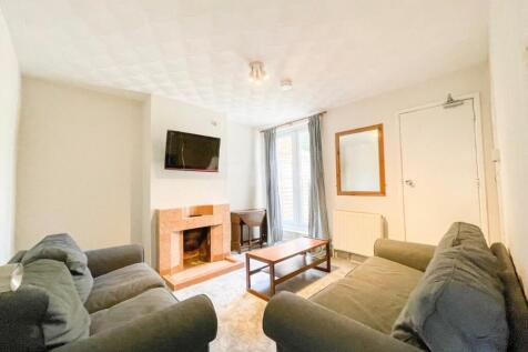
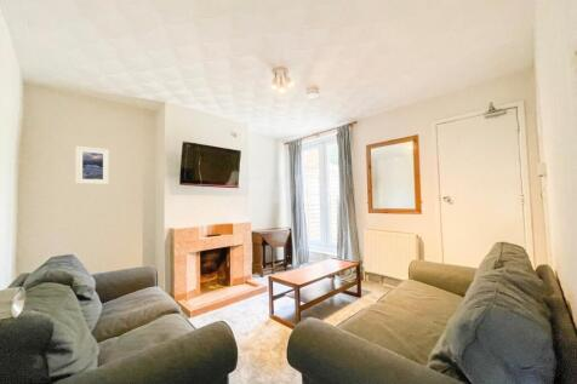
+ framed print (92, 166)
